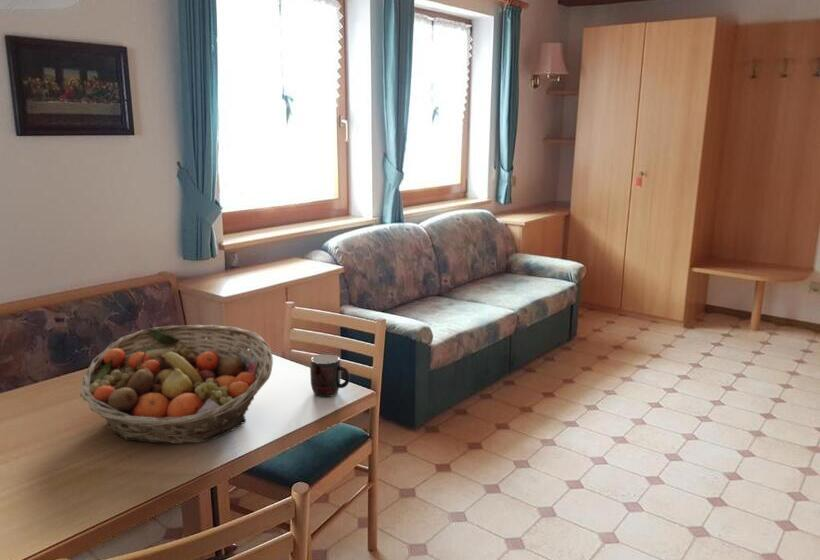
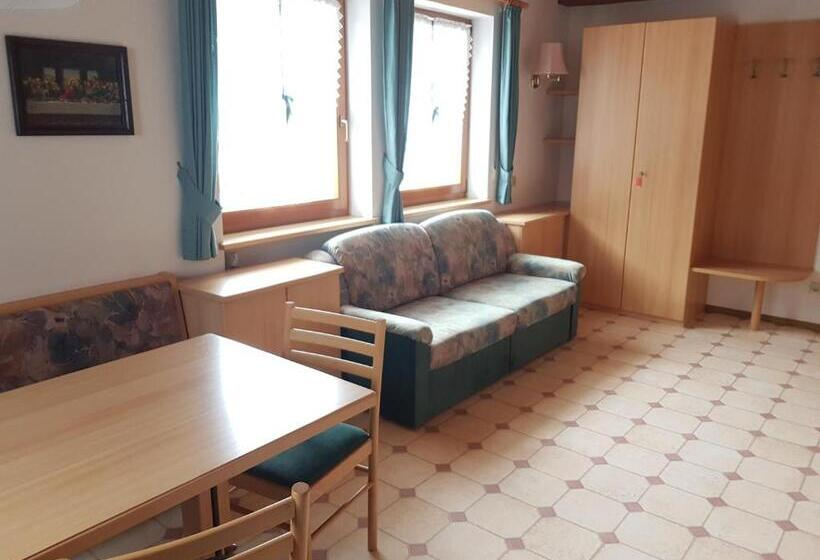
- mug (330, 376)
- fruit basket (180, 381)
